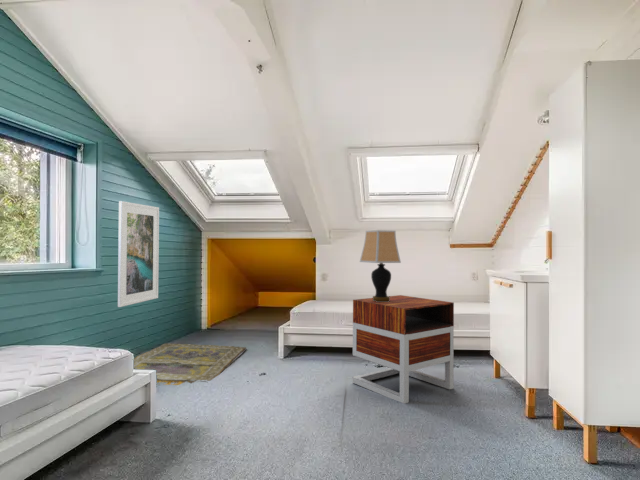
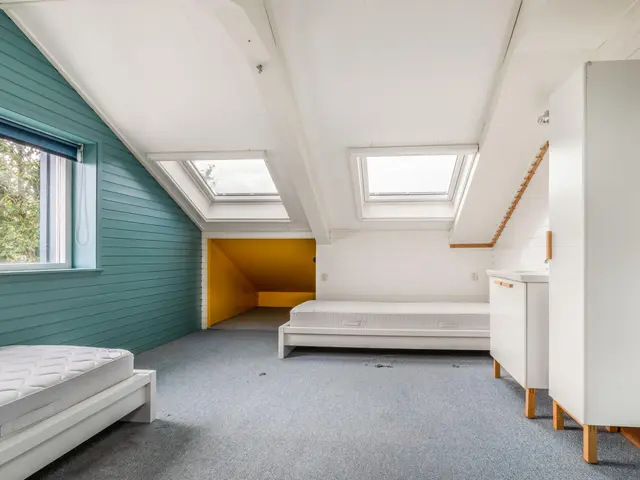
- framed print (140, 253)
- rug (181, 360)
- nightstand (400, 342)
- table lamp (382, 265)
